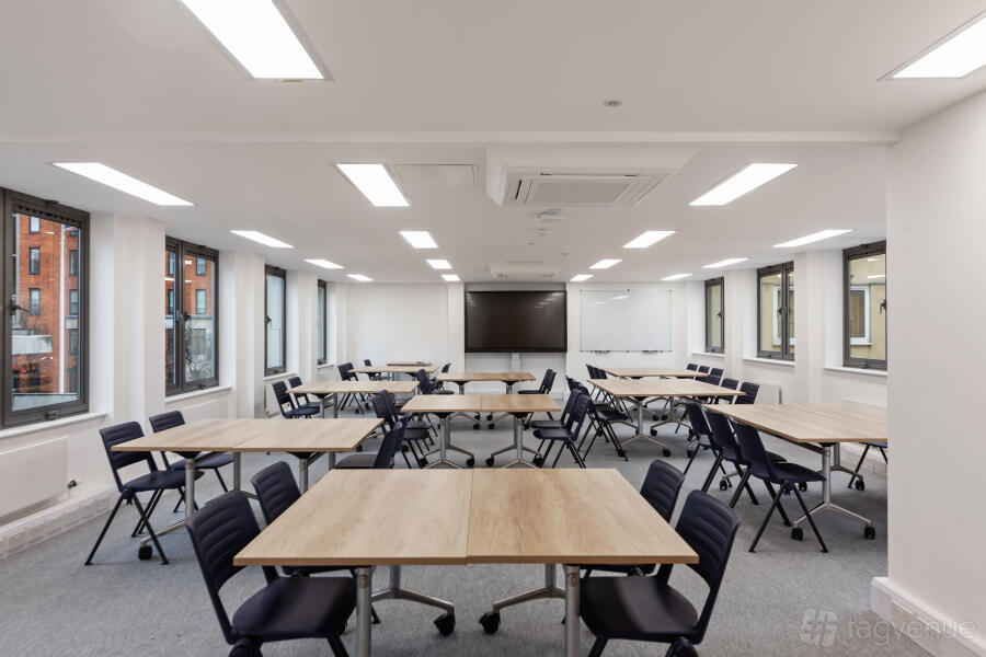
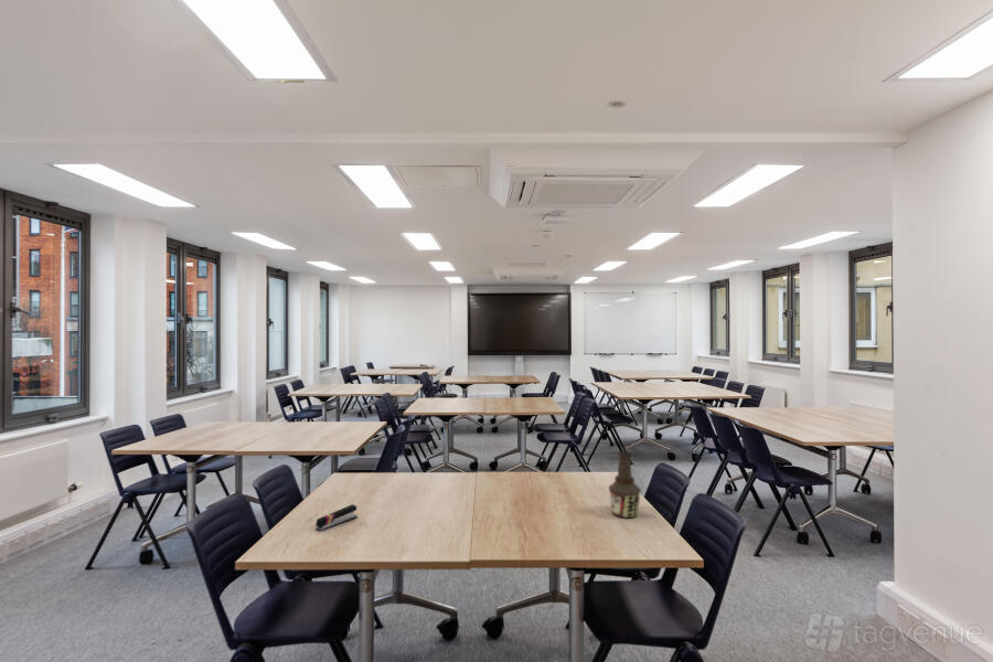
+ stapler (337, 516)
+ bottle (623, 481)
